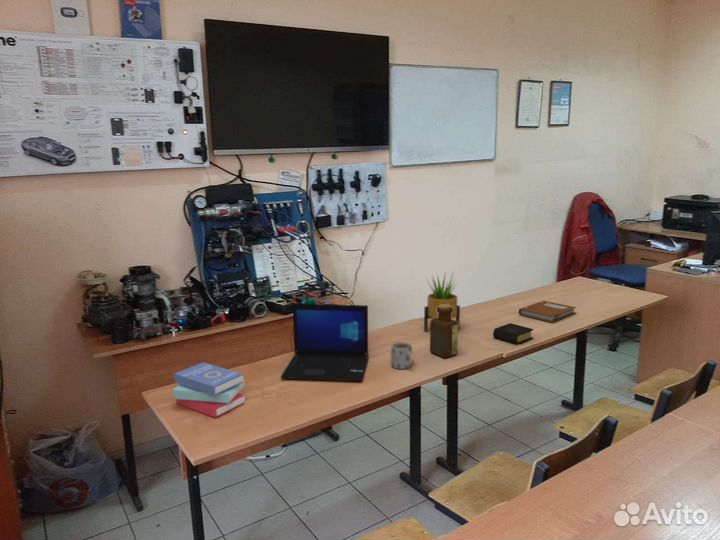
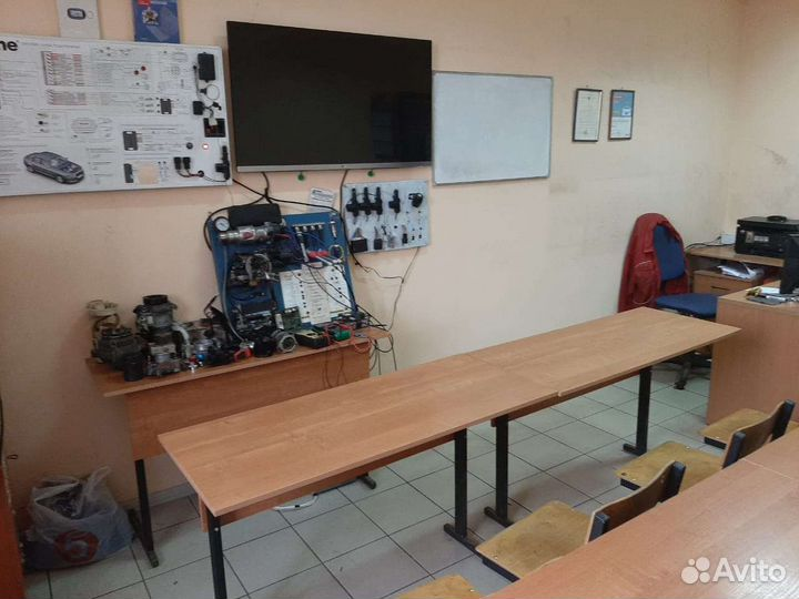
- potted plant (442, 301)
- book (209, 388)
- mug (403, 356)
- book (512, 334)
- bottle (444, 330)
- notebook (547, 310)
- laptop (325, 340)
